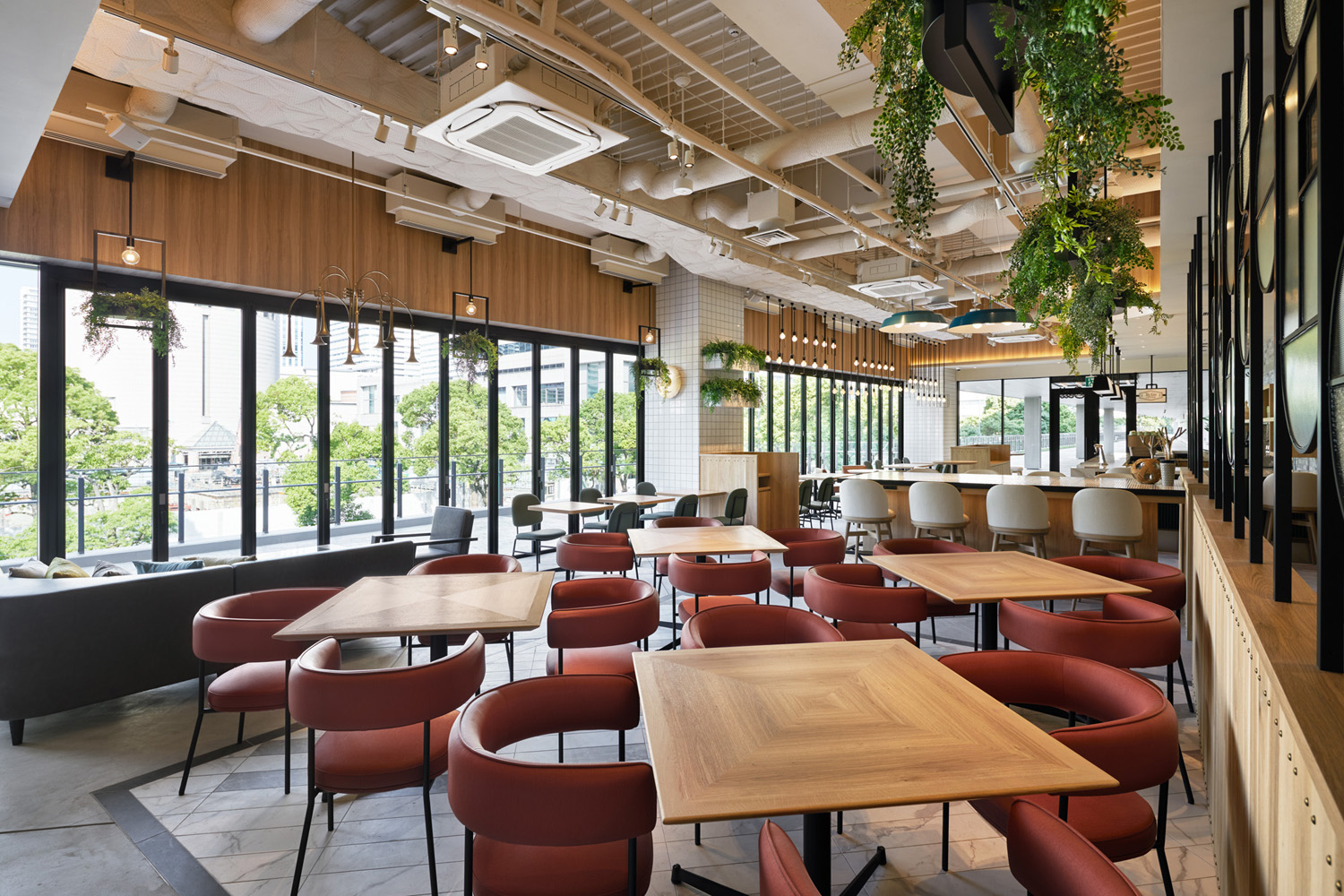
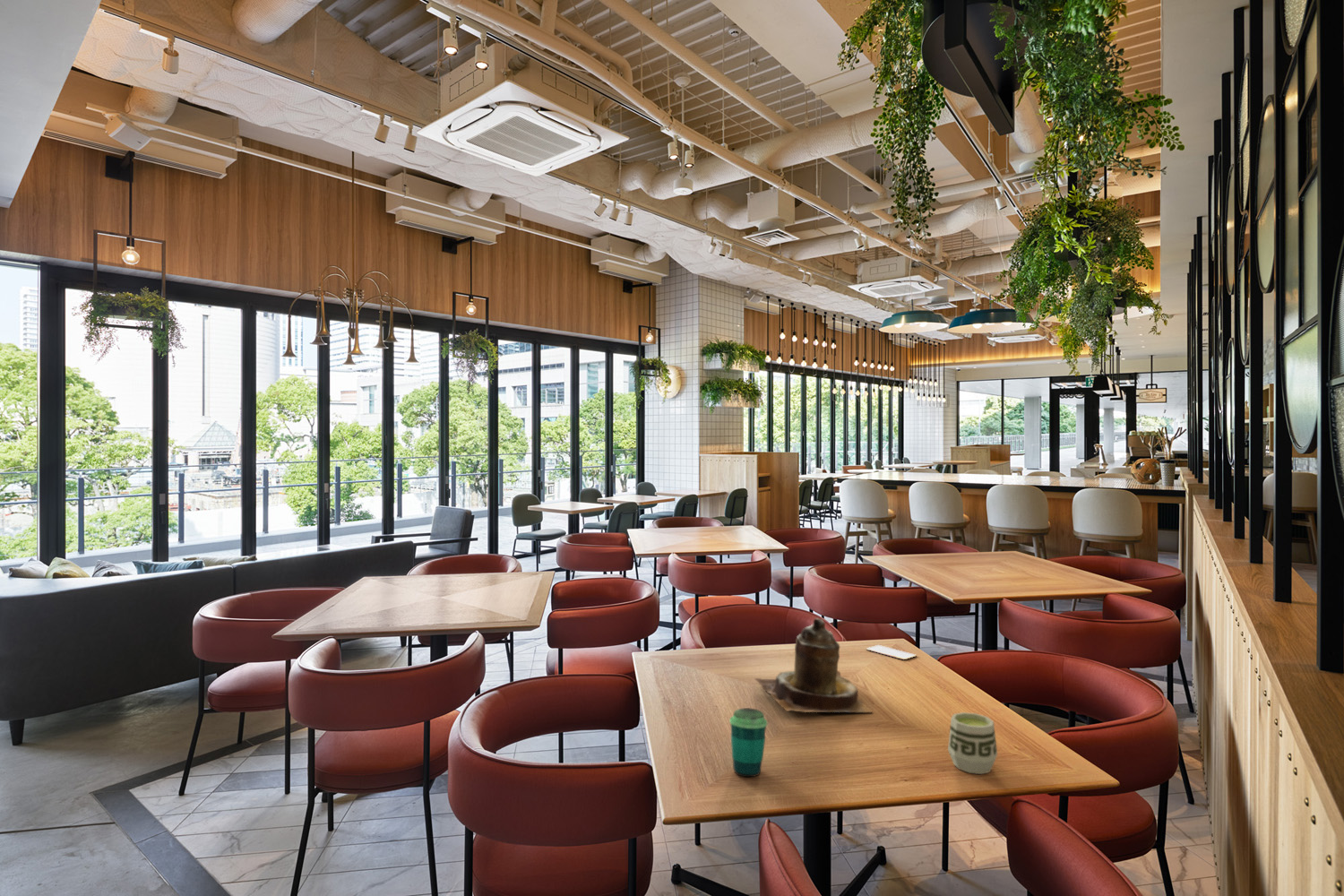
+ cup (748, 741)
+ teapot (811, 659)
+ smartphone (891, 652)
+ cup (972, 743)
